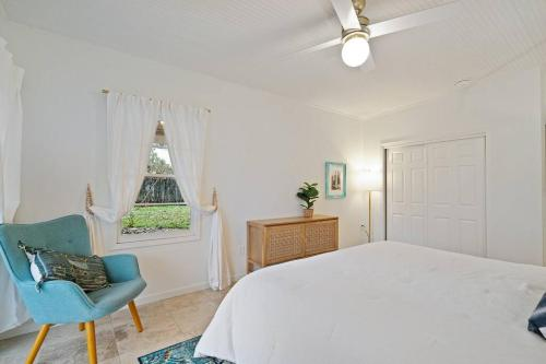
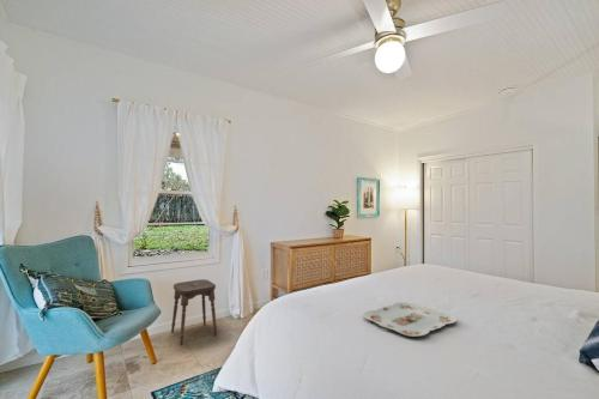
+ serving tray (409, 318)
+ stool (187, 304)
